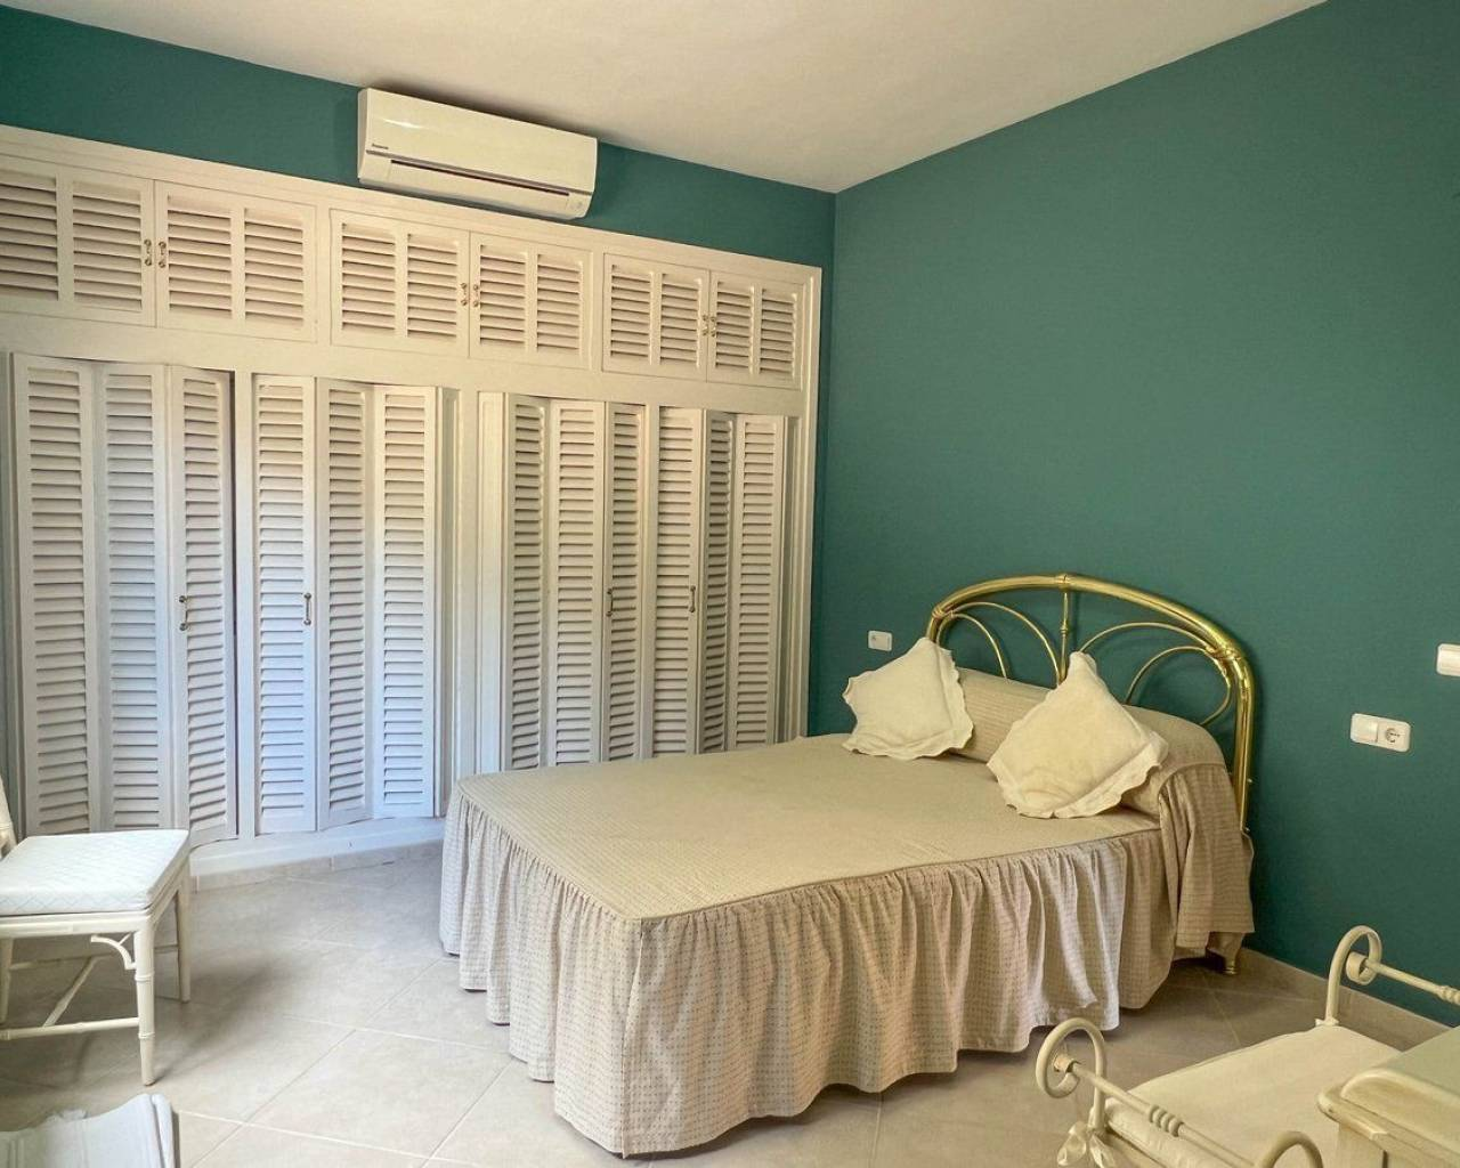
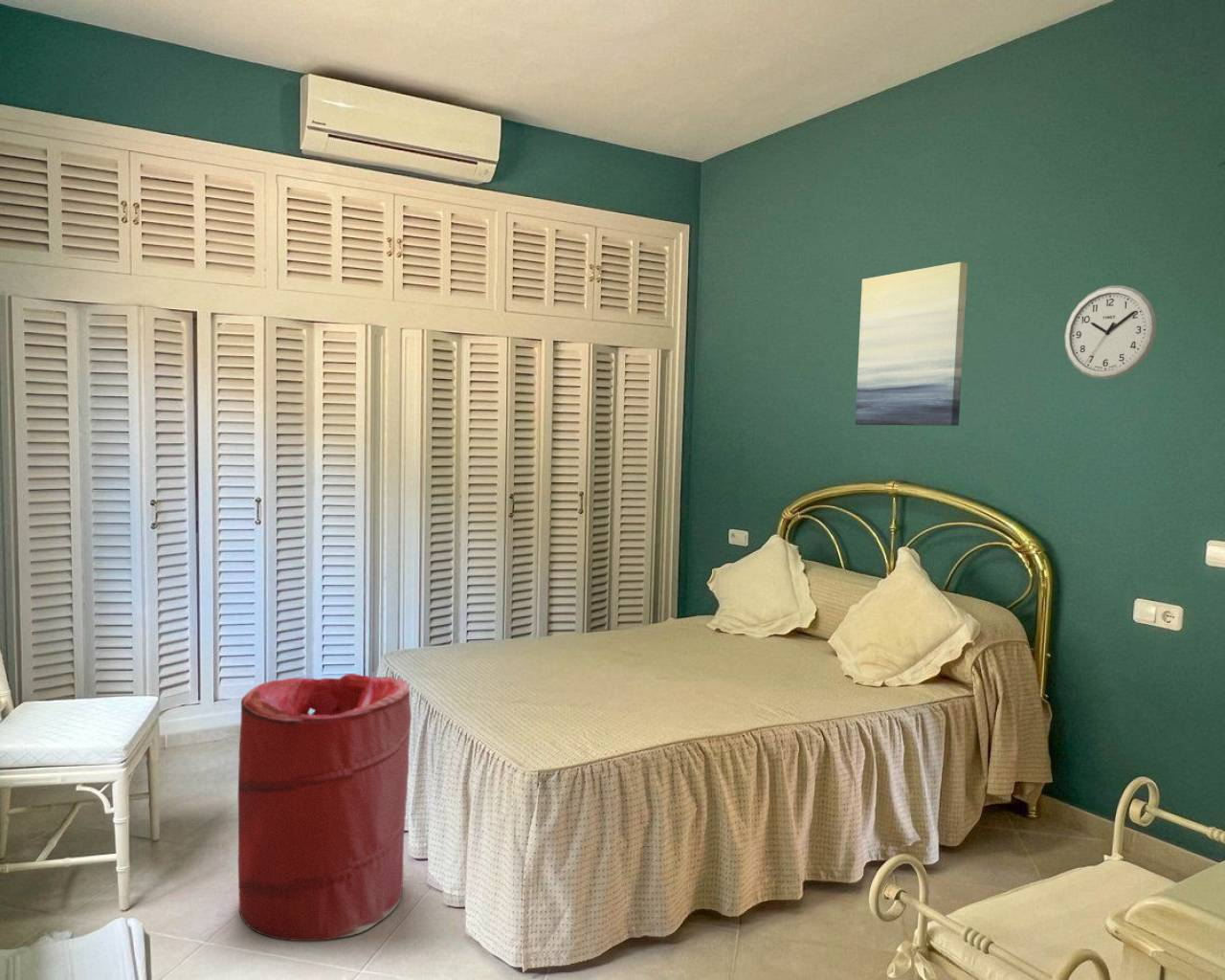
+ wall art (907, 348)
+ laundry hamper (325, 790)
+ wall clock (1107, 332)
